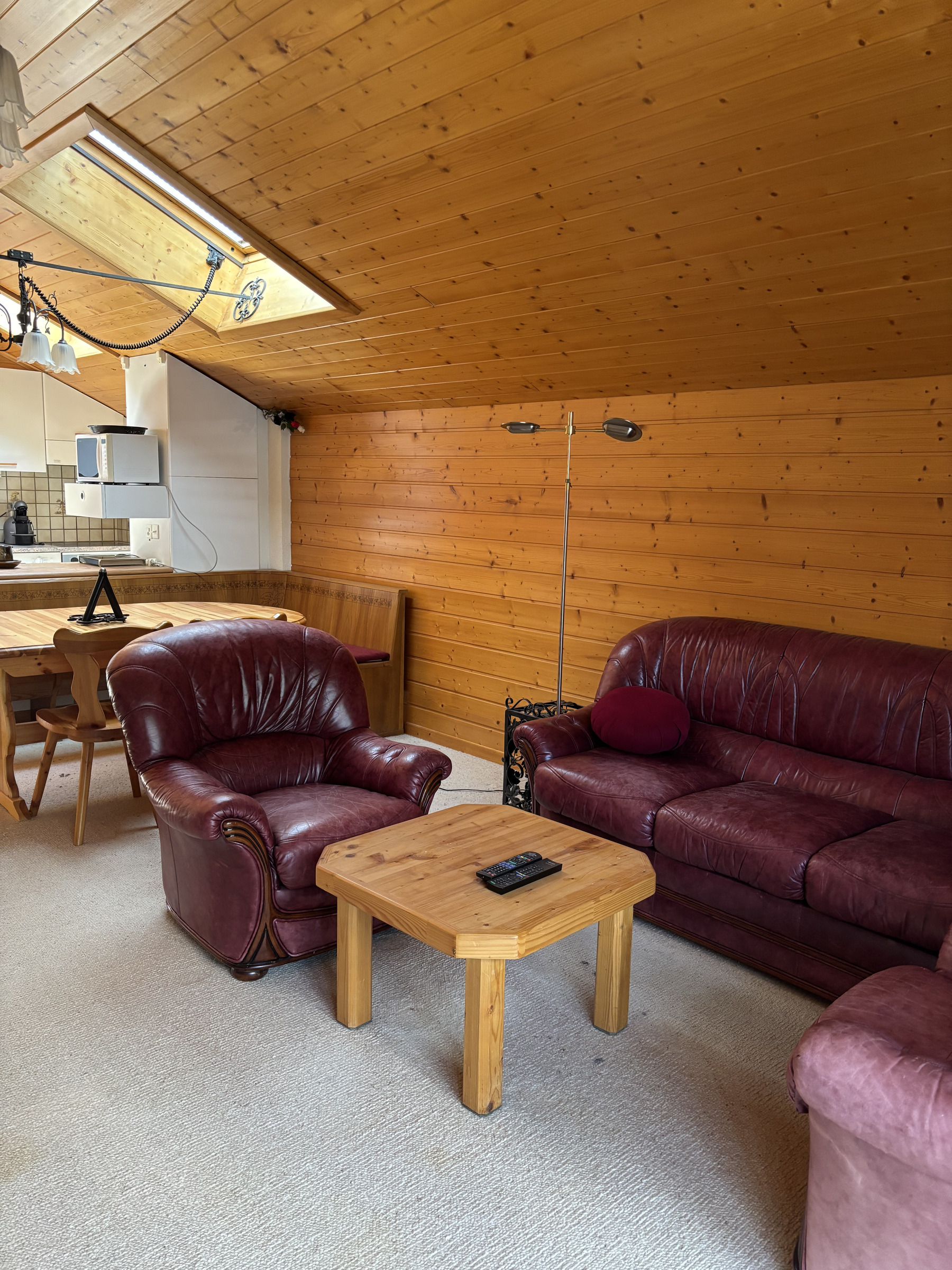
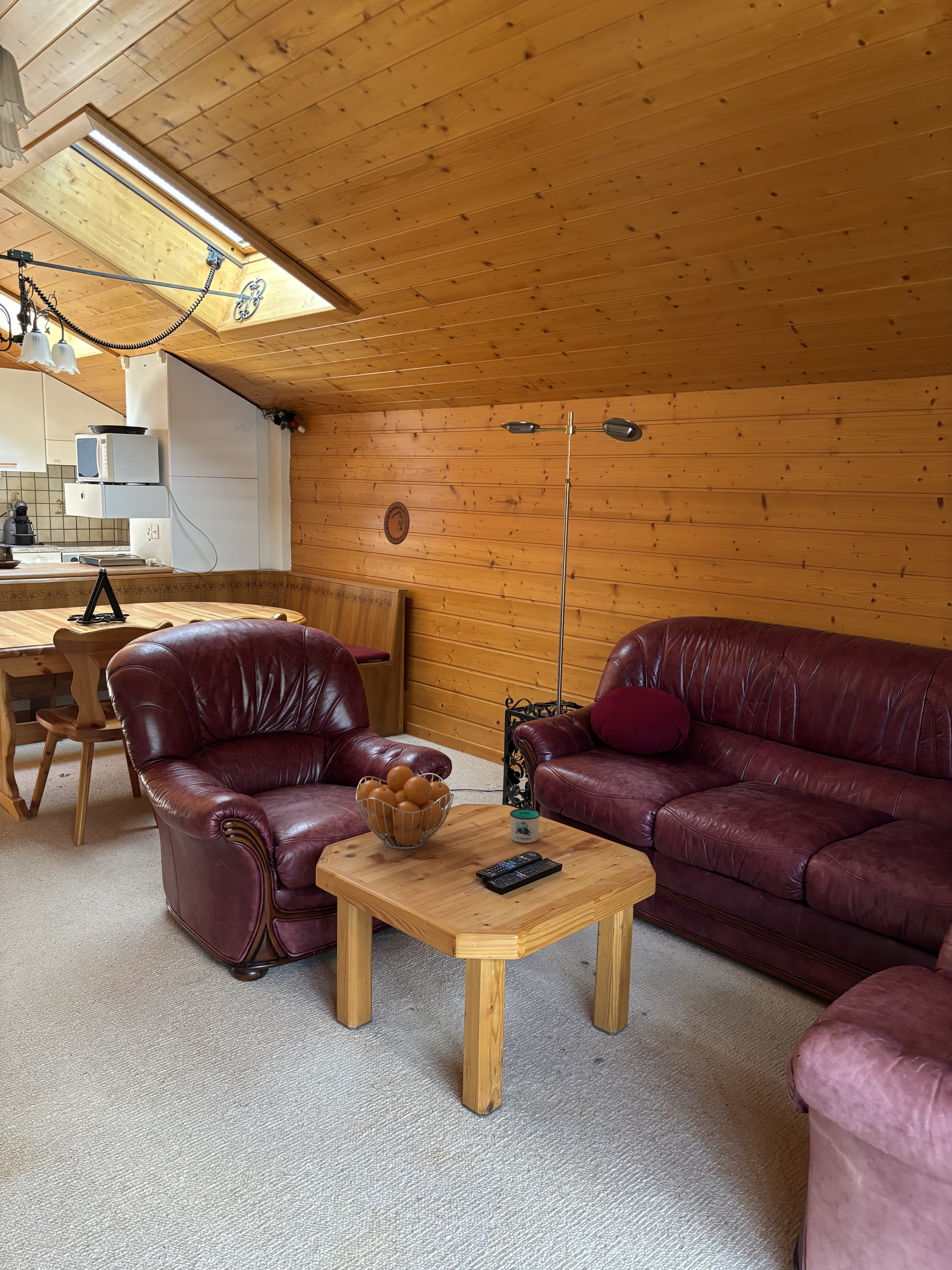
+ decorative plate (397, 523)
+ fruit basket (405, 806)
+ mug (528, 826)
